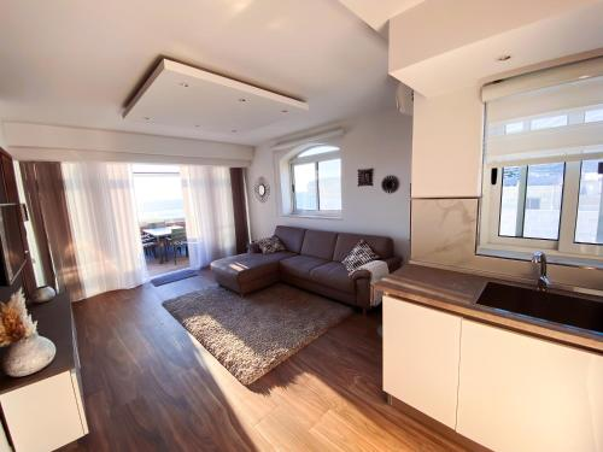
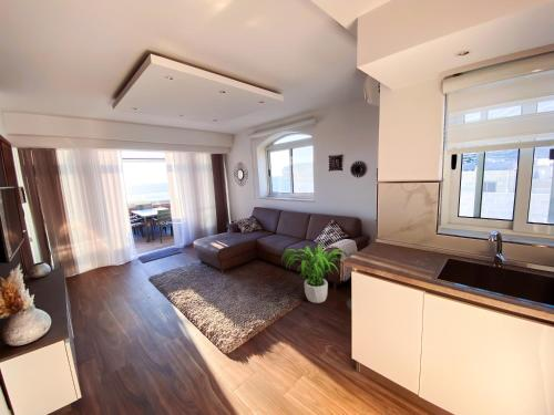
+ potted plant (317, 273)
